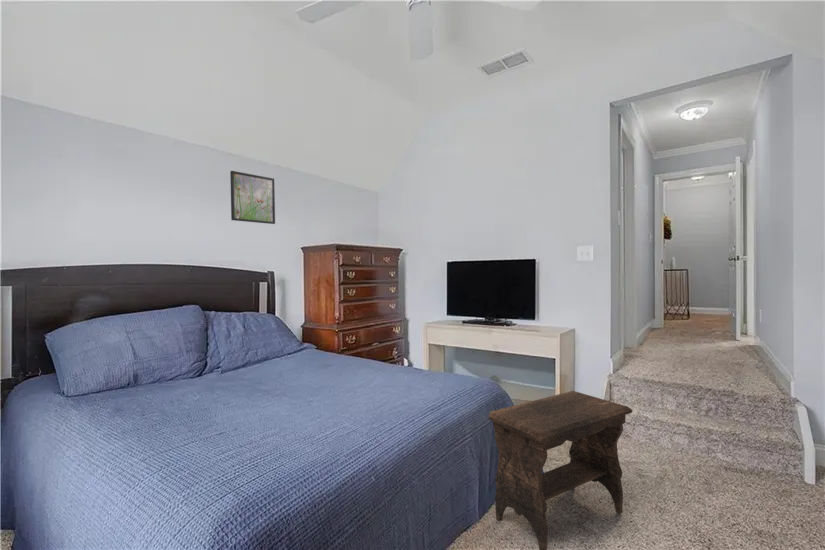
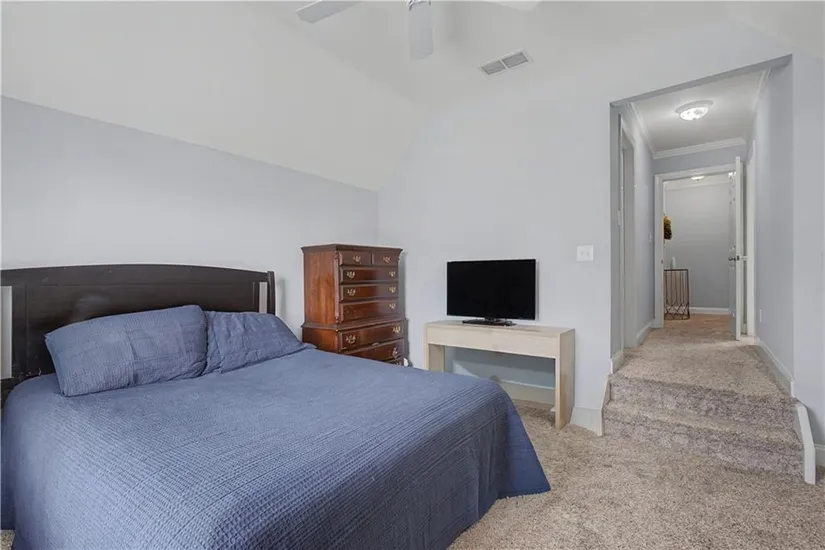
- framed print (253, 198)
- footstool (560, 466)
